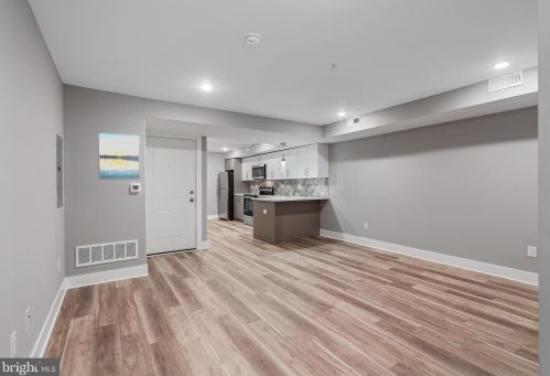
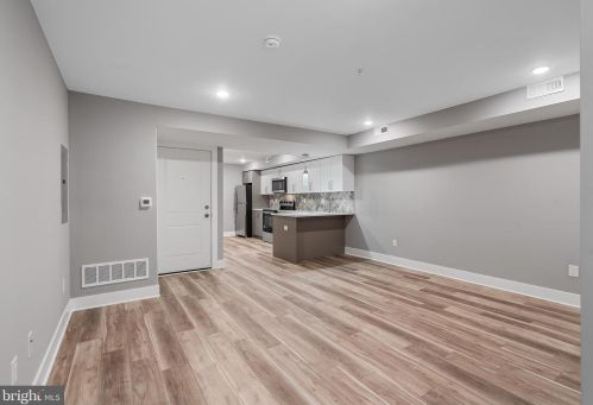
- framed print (119, 157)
